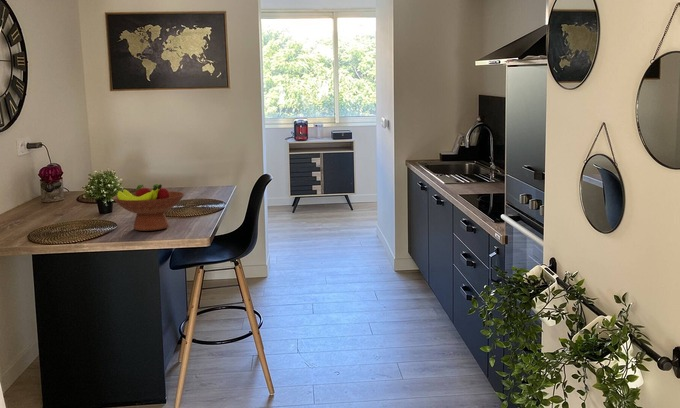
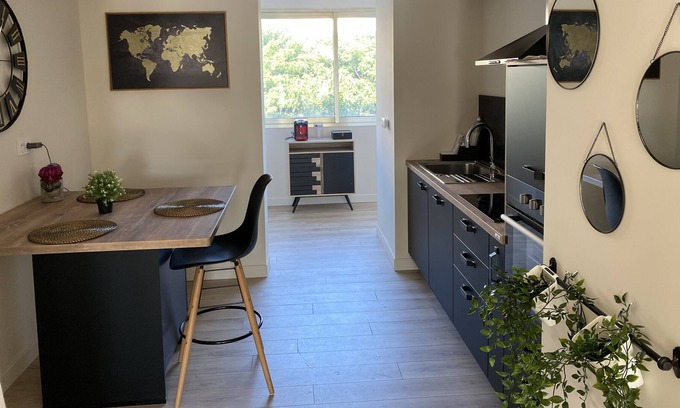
- fruit bowl (149, 205)
